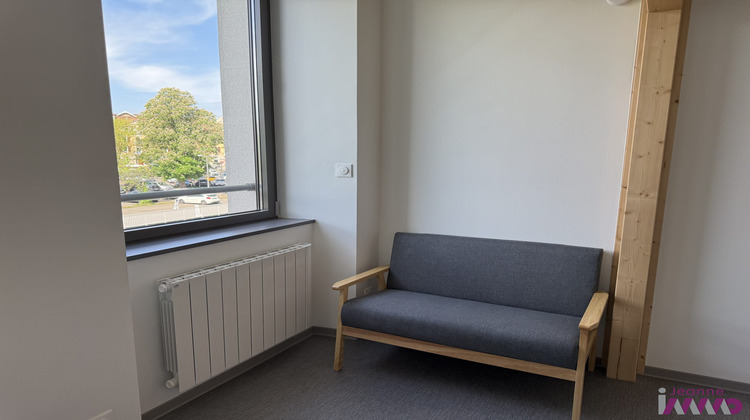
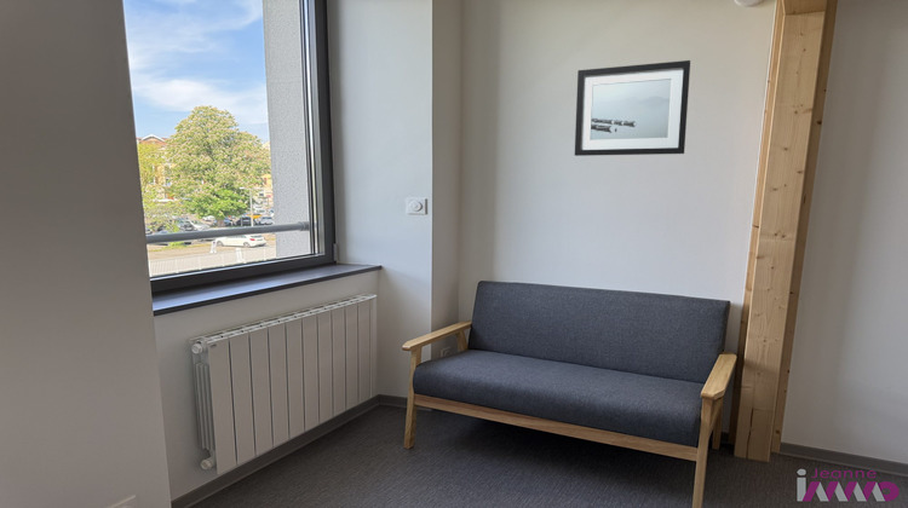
+ wall art (630, 110)
